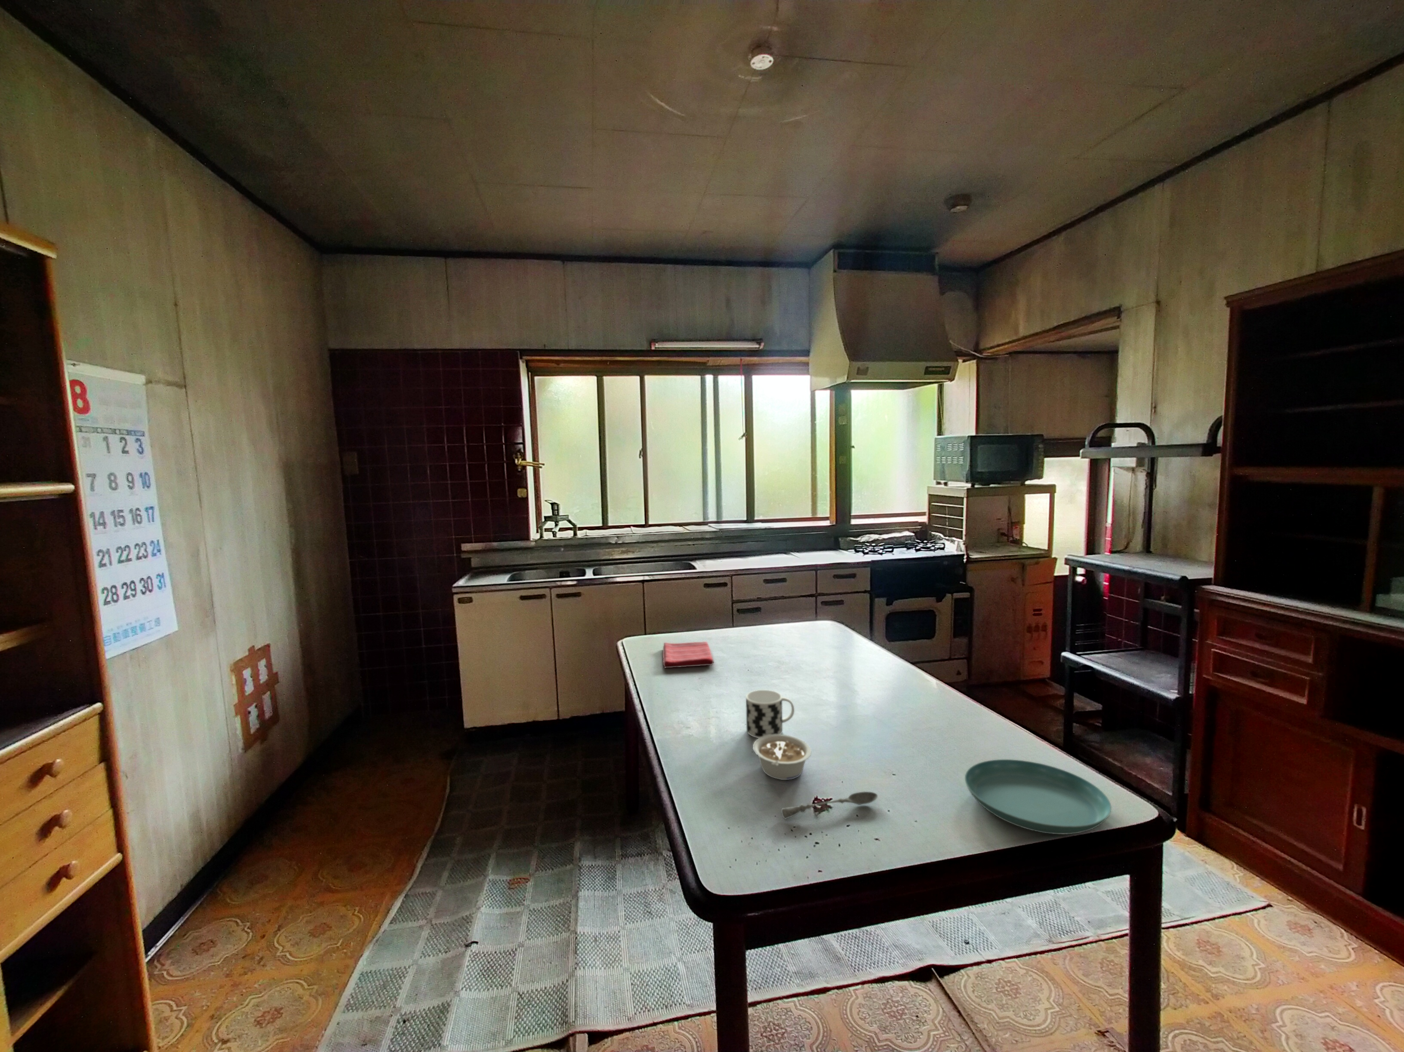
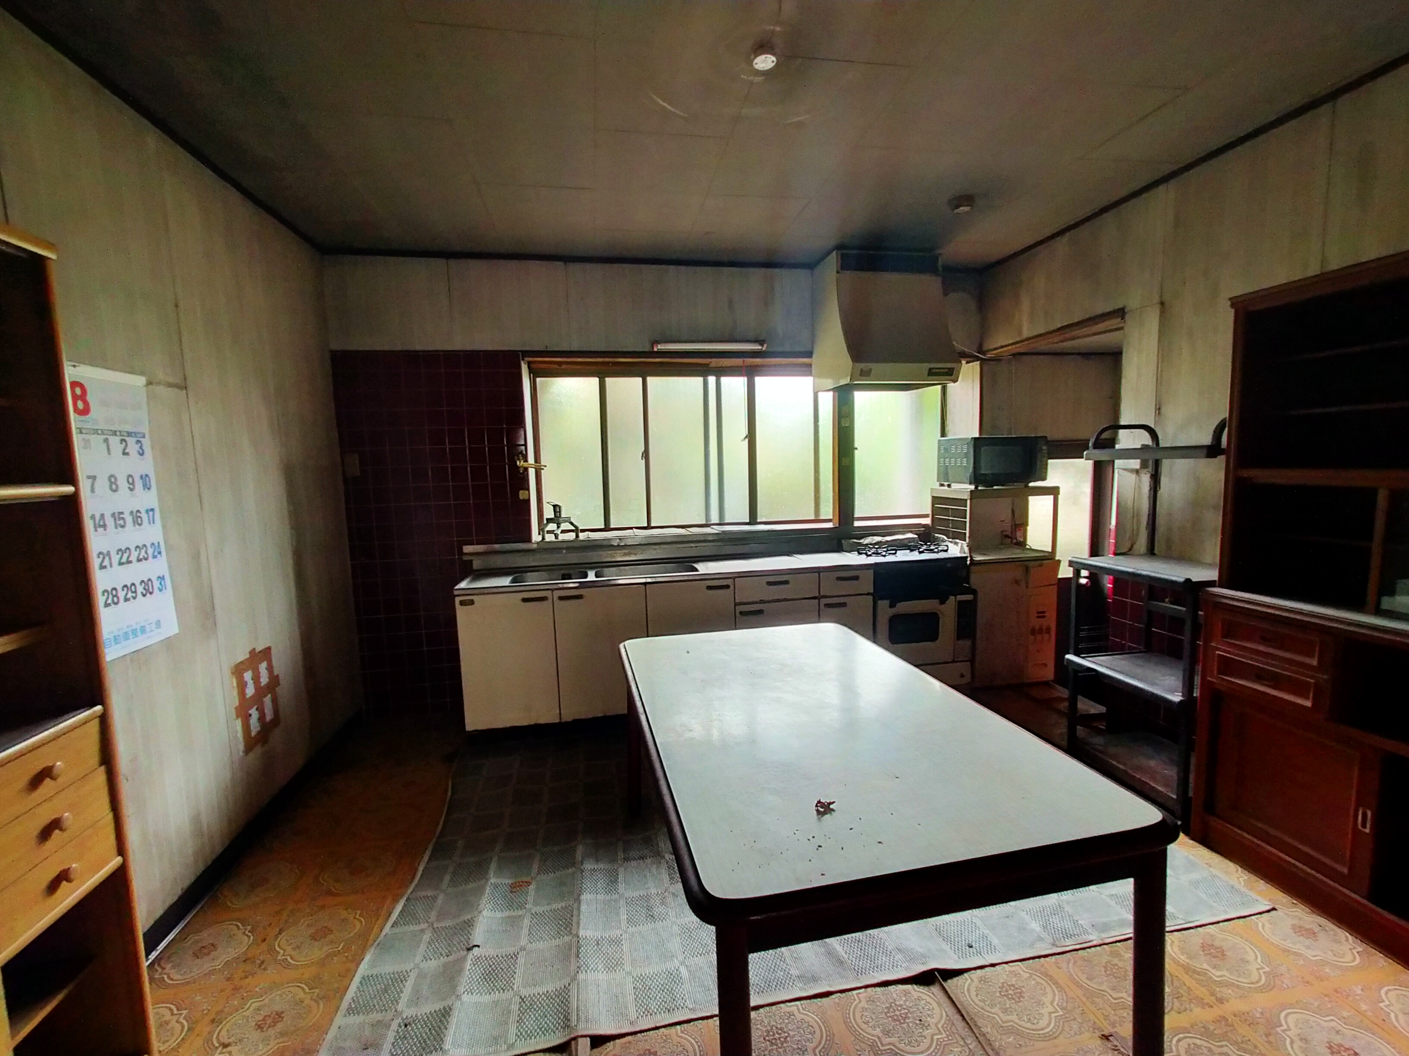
- dish towel (687, 653)
- saucer (1034, 797)
- cup (769, 714)
- legume (783, 758)
- soupspoon (830, 802)
